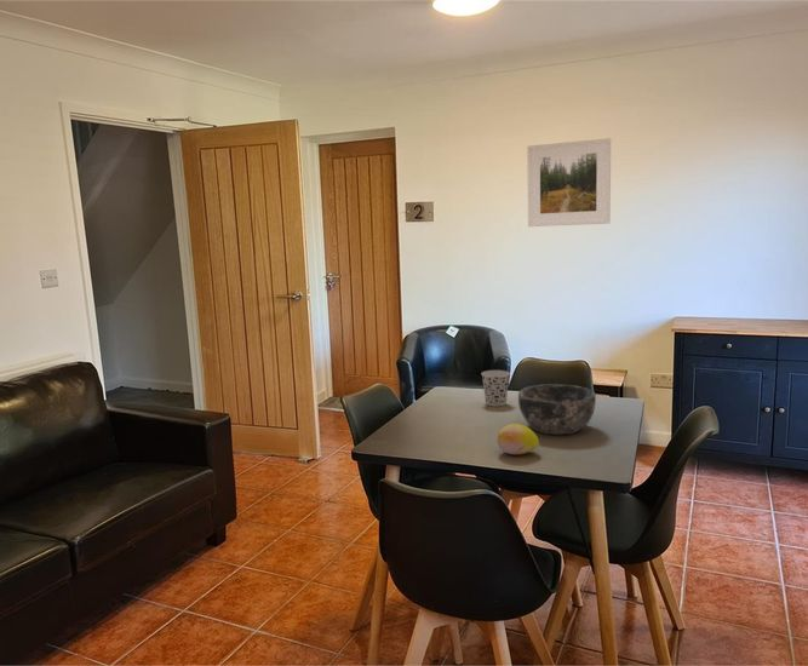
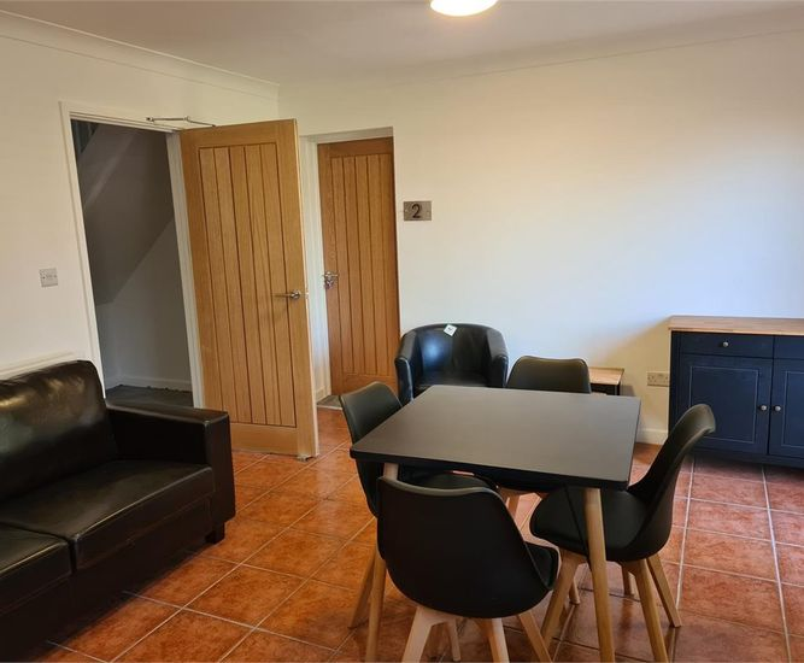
- cup (495, 387)
- fruit (517, 438)
- bowl (556, 410)
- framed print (567, 184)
